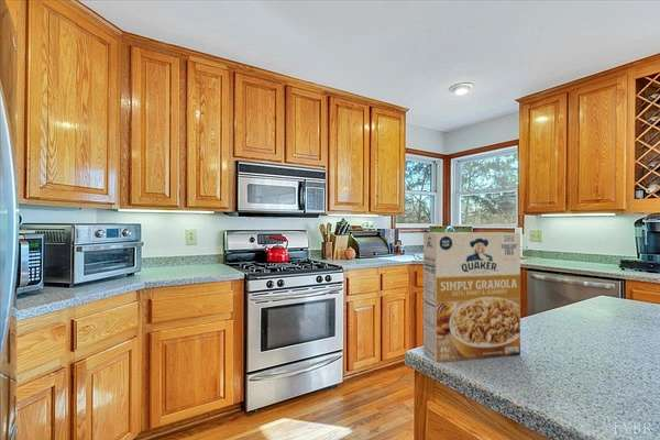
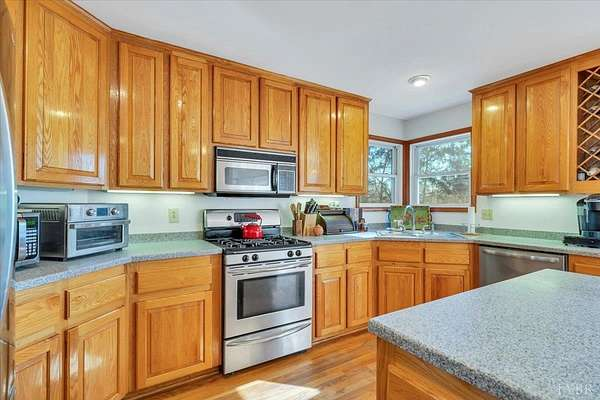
- cereal box (471, 293)
